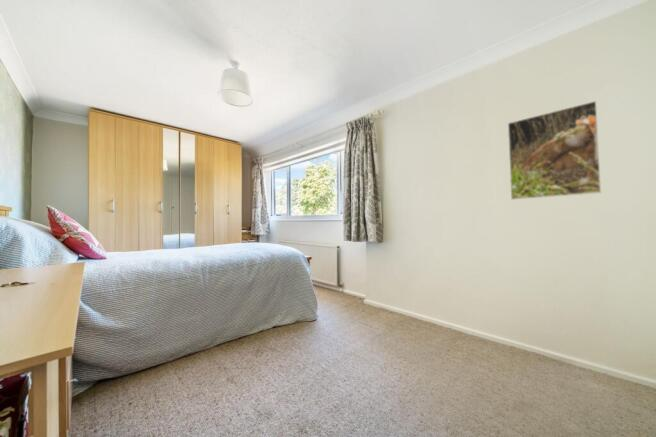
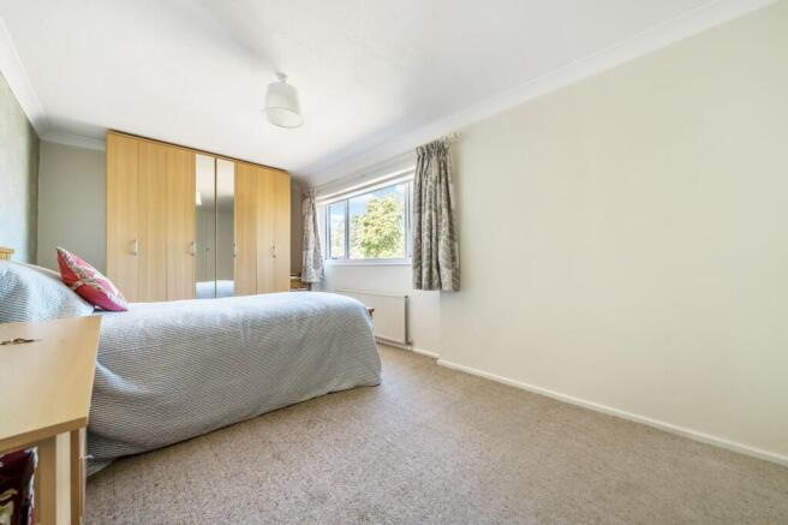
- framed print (550, 154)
